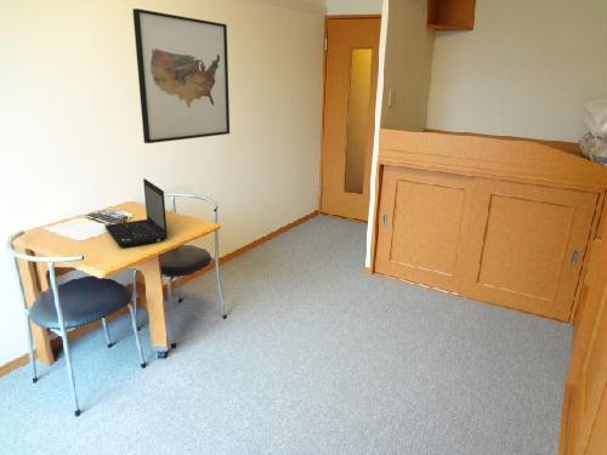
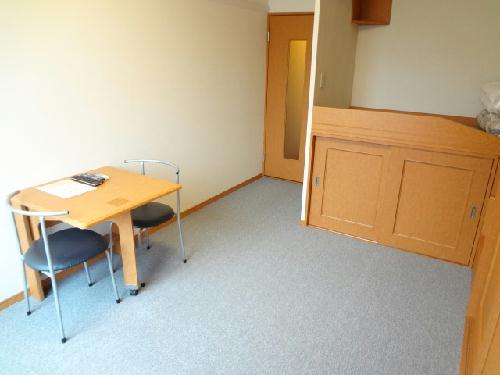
- wall art (187, 80)
- laptop (132, 221)
